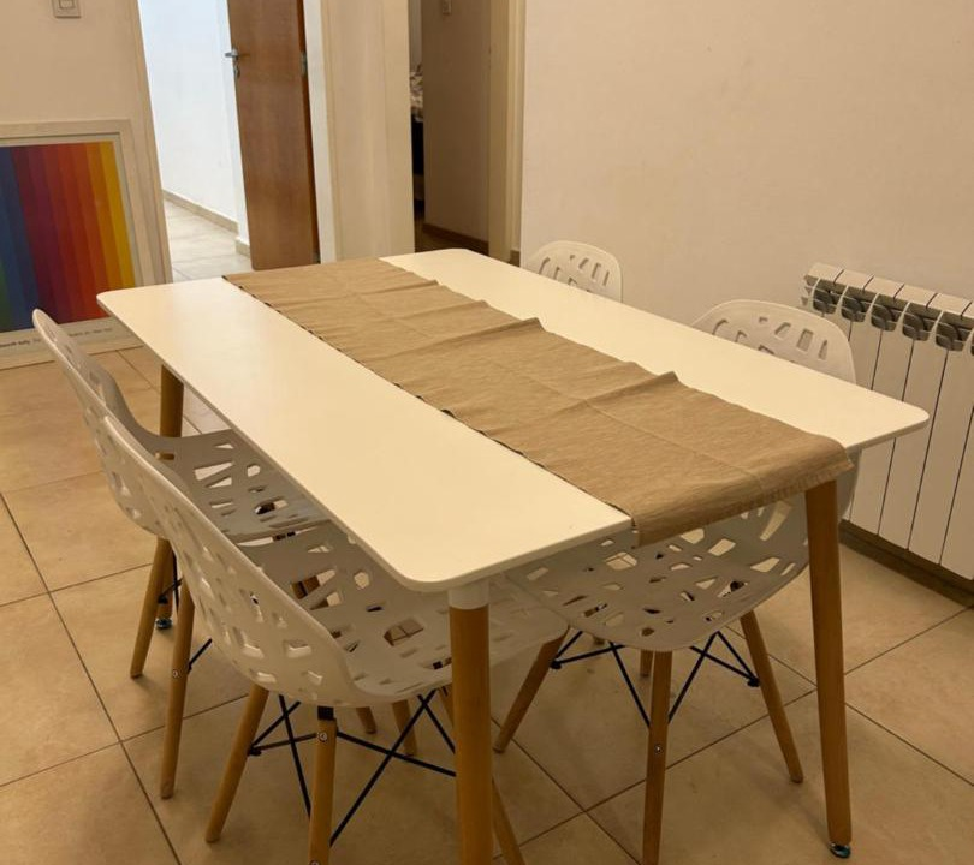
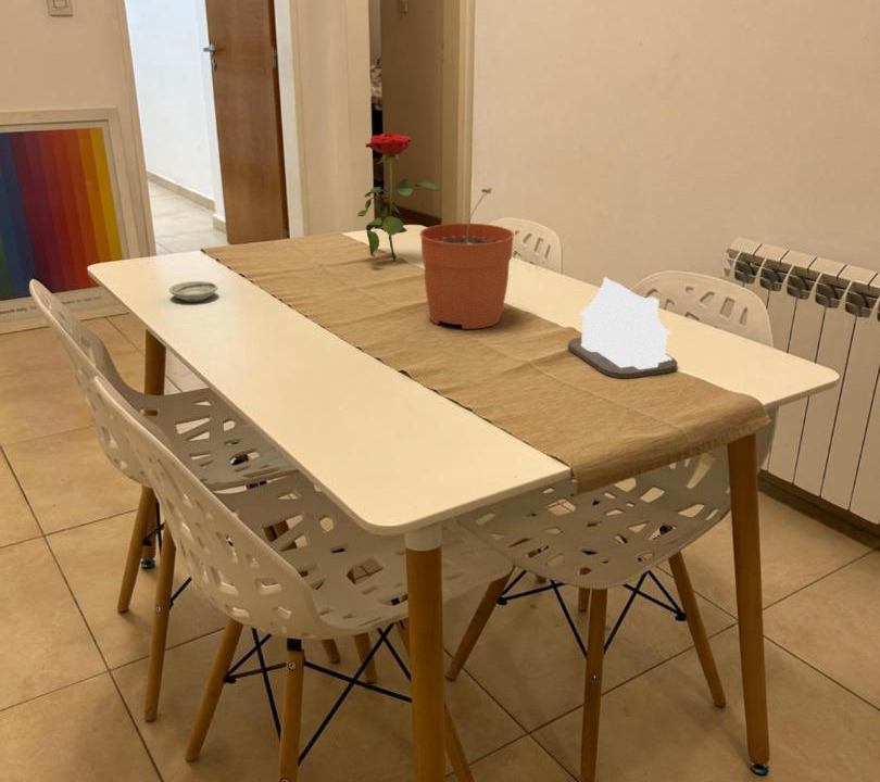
+ flower (389, 197)
+ saucer (193, 292)
+ plant pot (466, 254)
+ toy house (624, 321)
